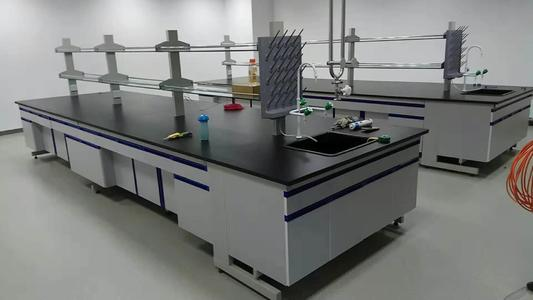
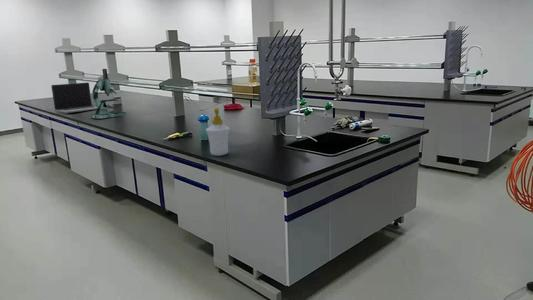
+ laptop computer (77, 97)
+ soap bottle (218, 131)
+ microscope (105, 92)
